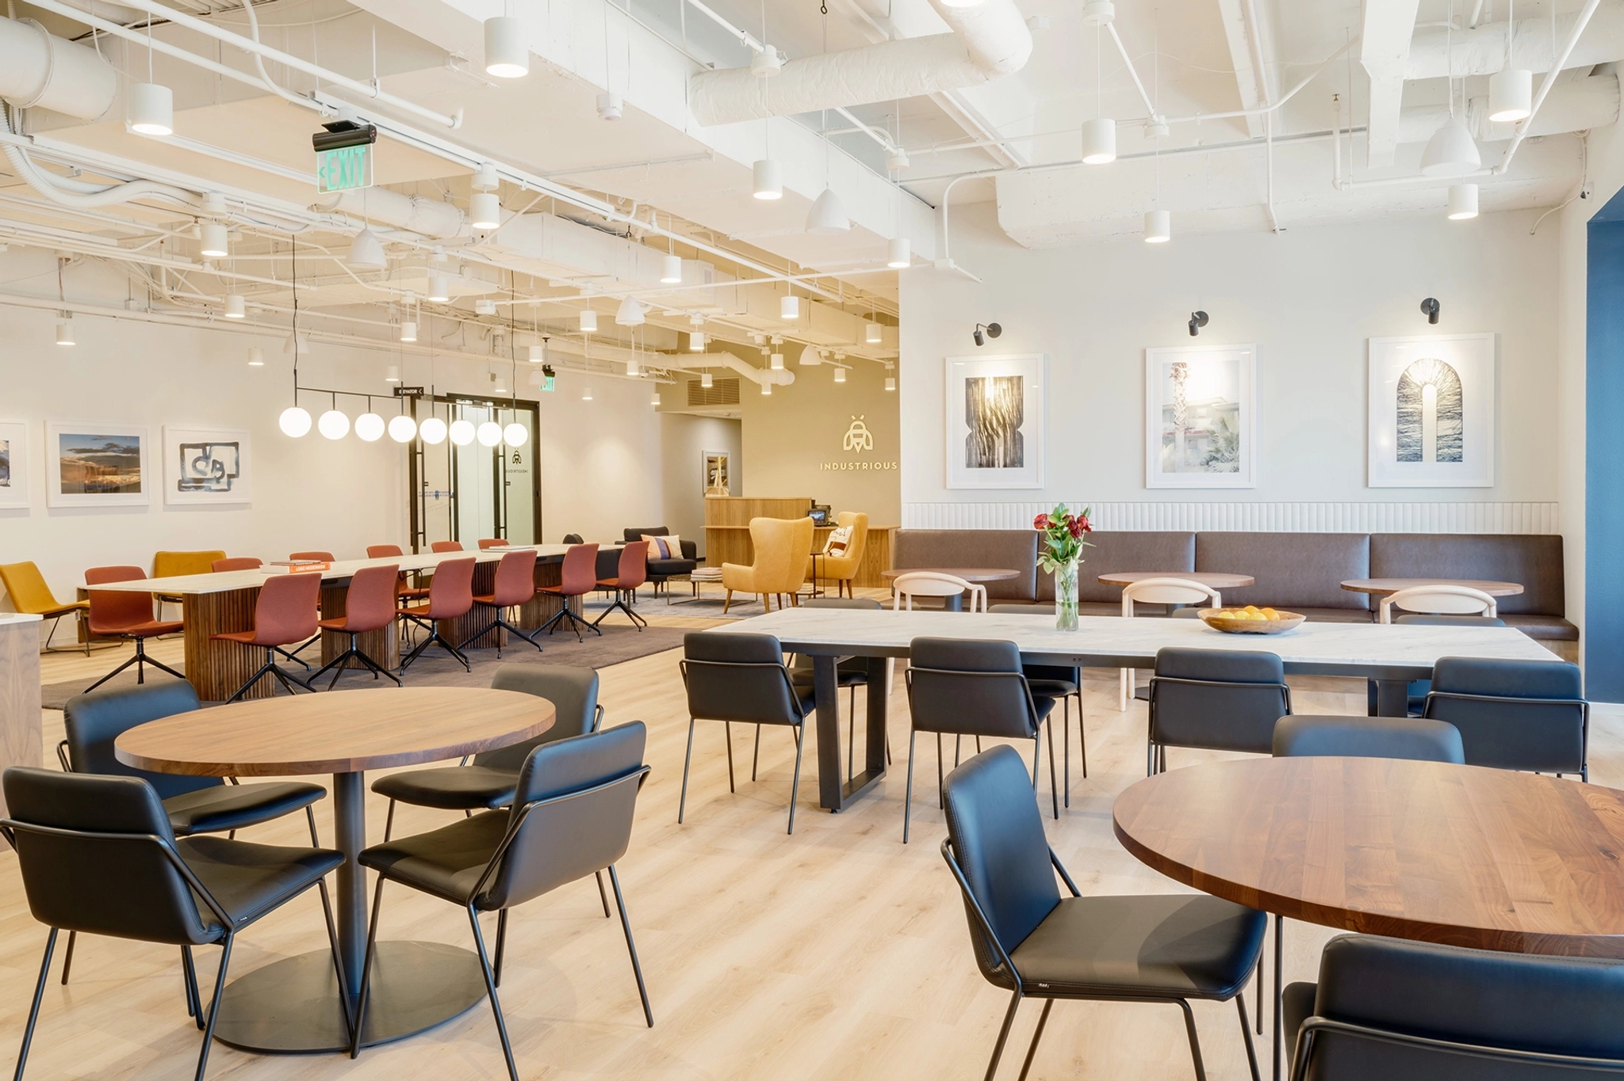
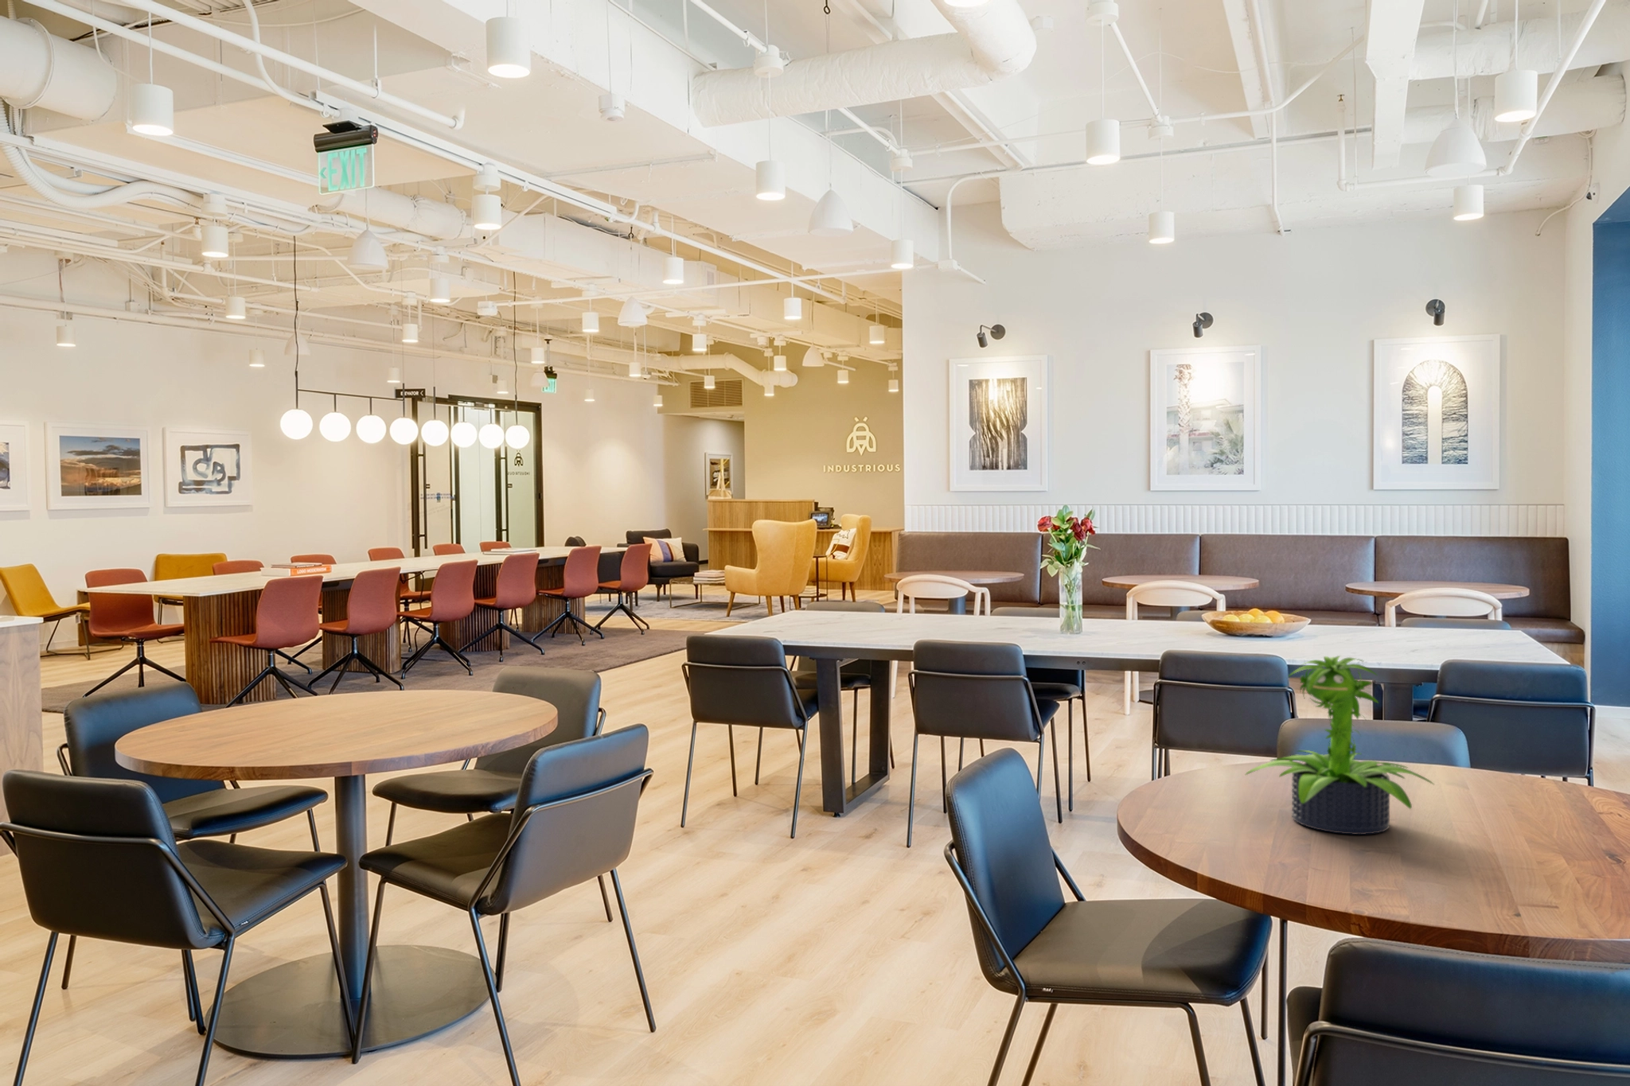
+ potted plant (1337, 737)
